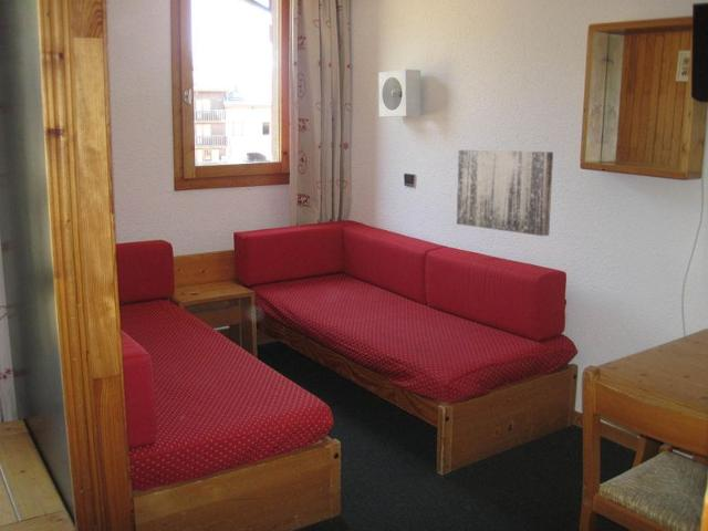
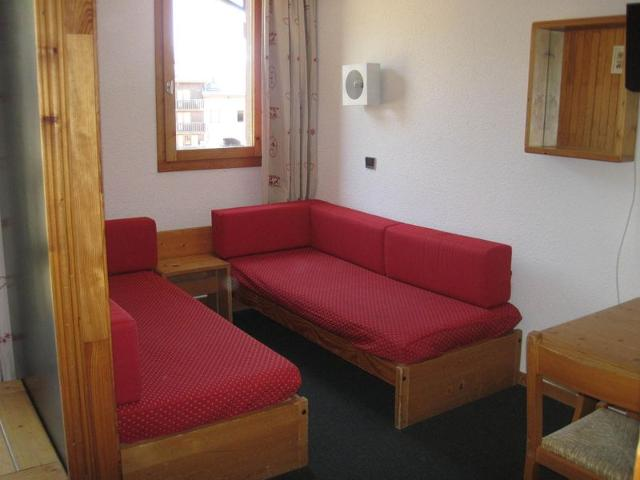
- wall art (501, 190)
